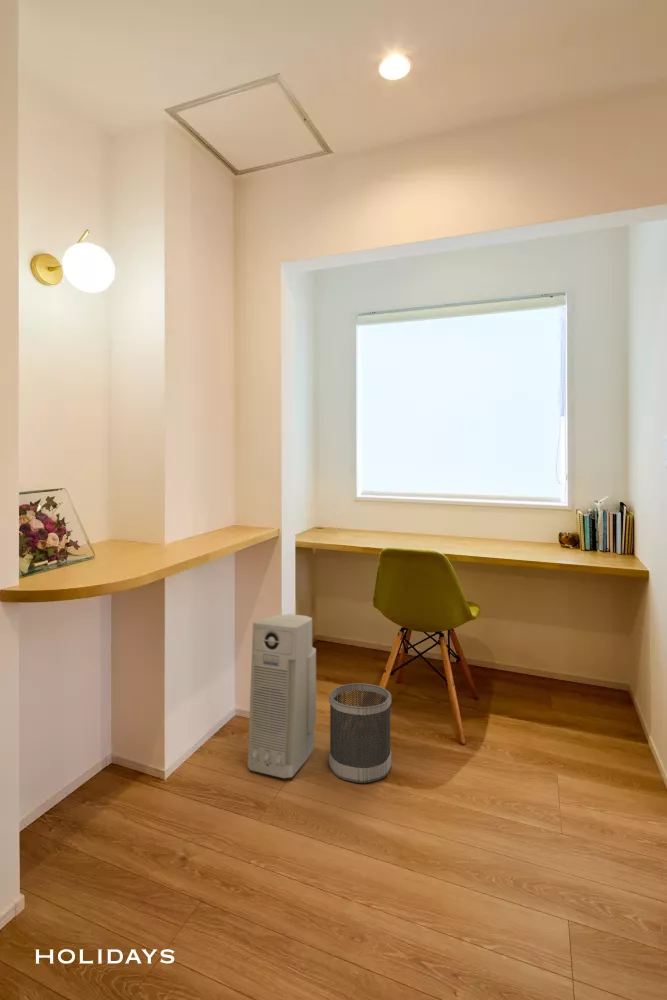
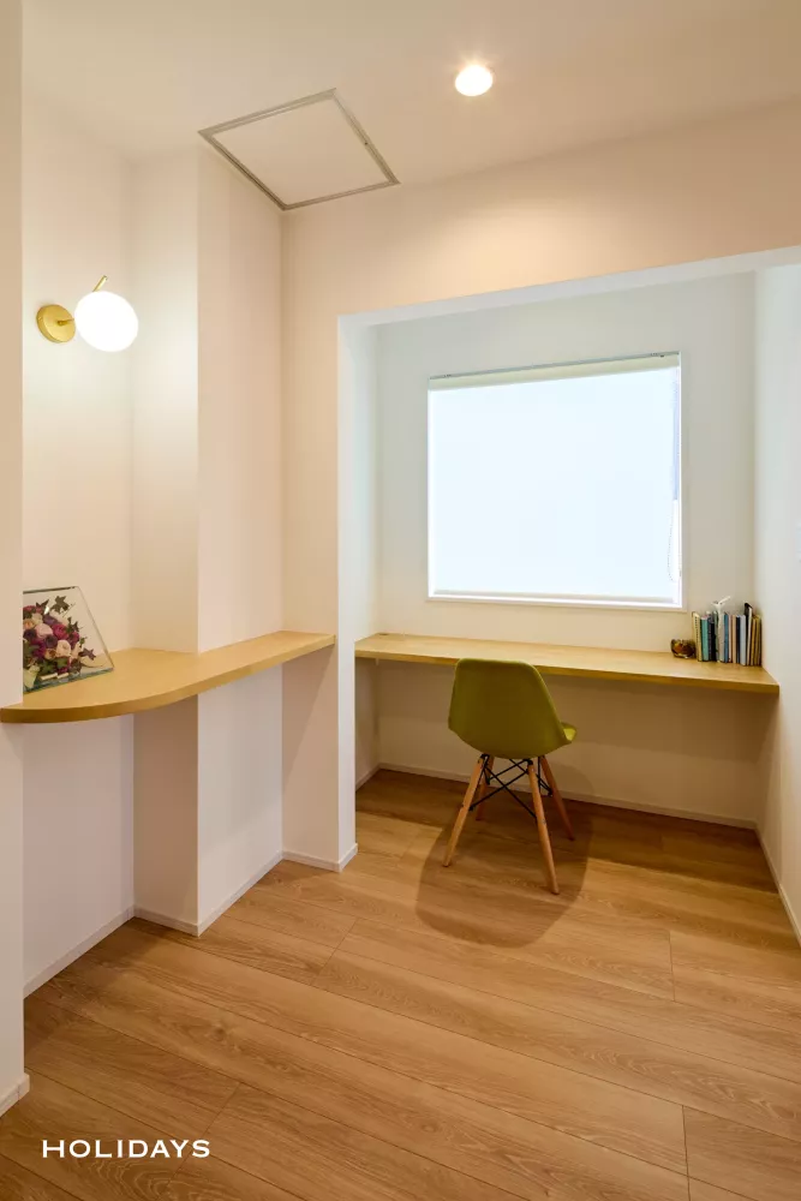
- wastebasket (360, 730)
- air purifier (285, 687)
